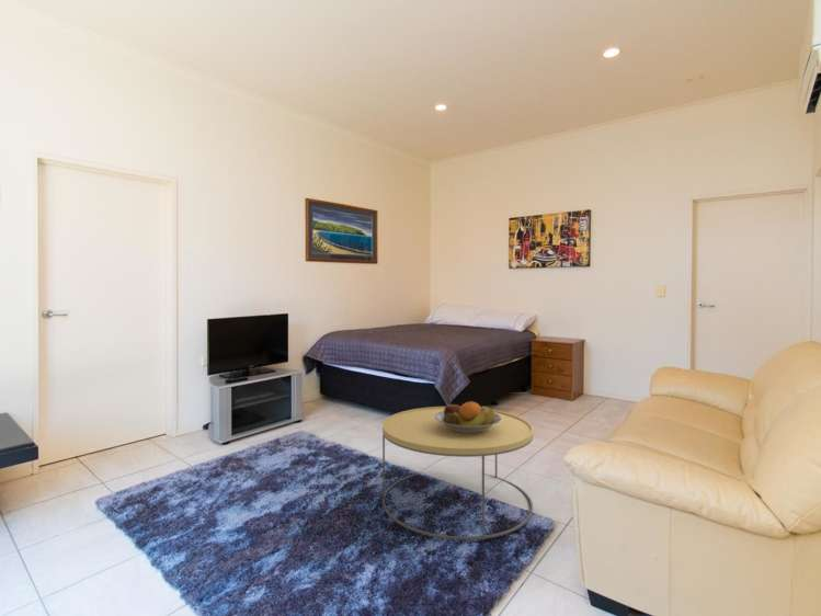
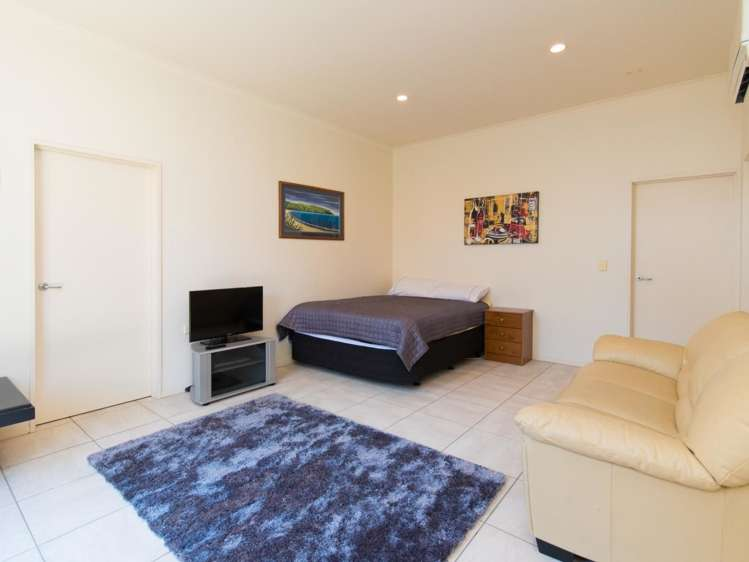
- fruit bowl (467, 412)
- coffee table (456, 456)
